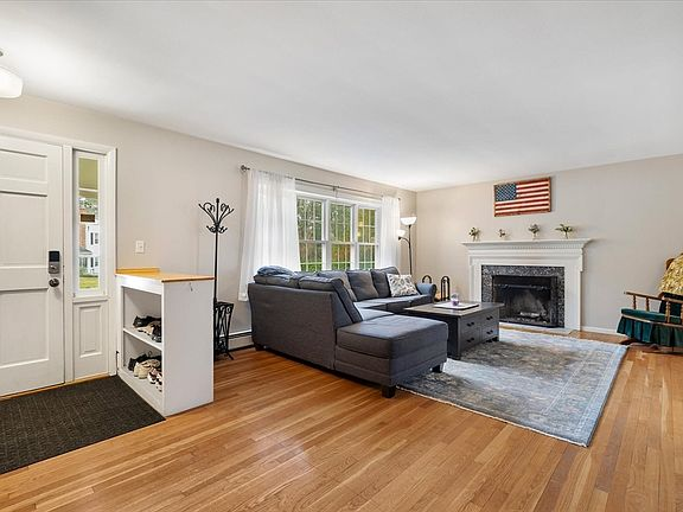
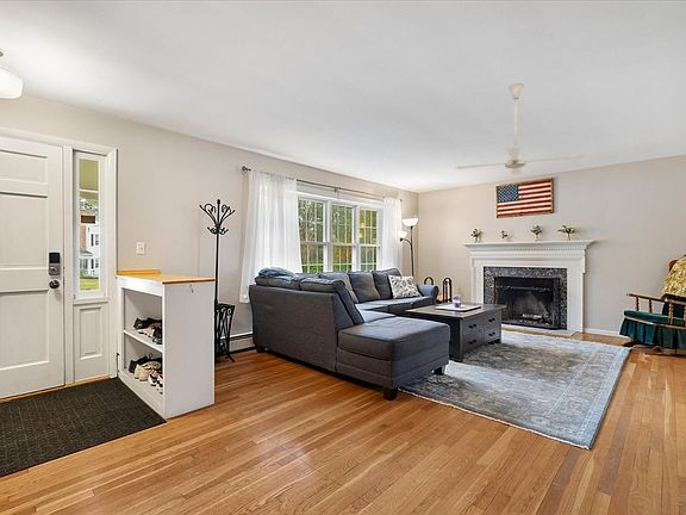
+ ceiling fan (514, 126)
